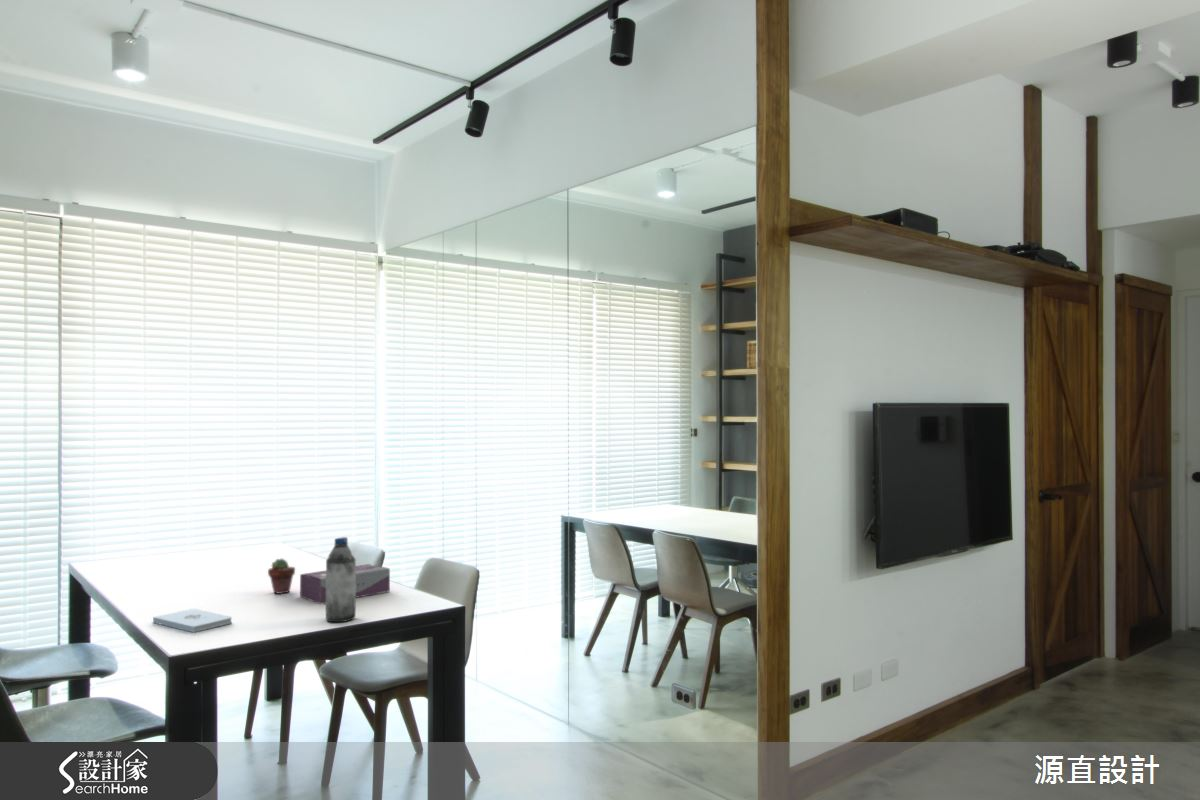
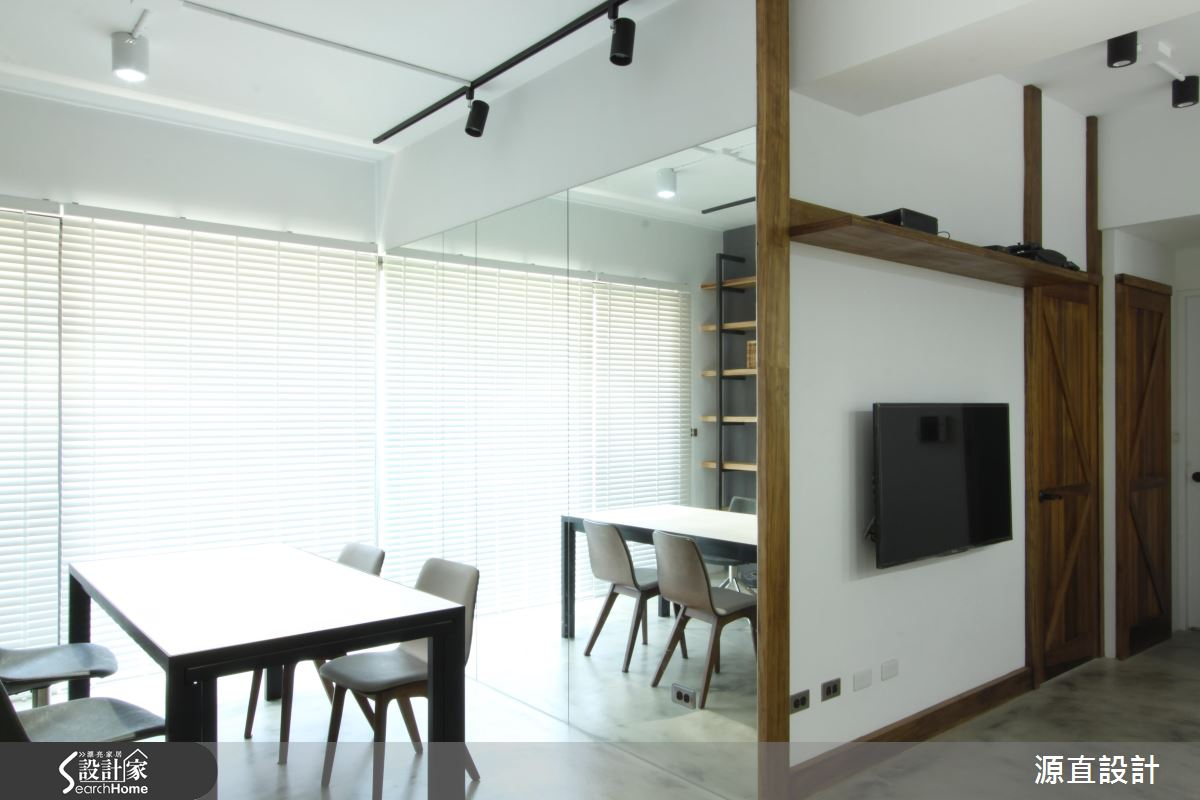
- potted succulent (281, 575)
- tissue box (356, 582)
- water bottle (340, 578)
- notepad (193, 619)
